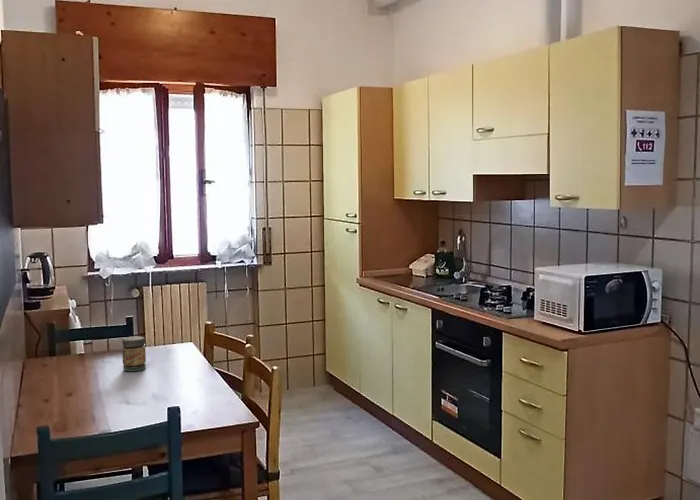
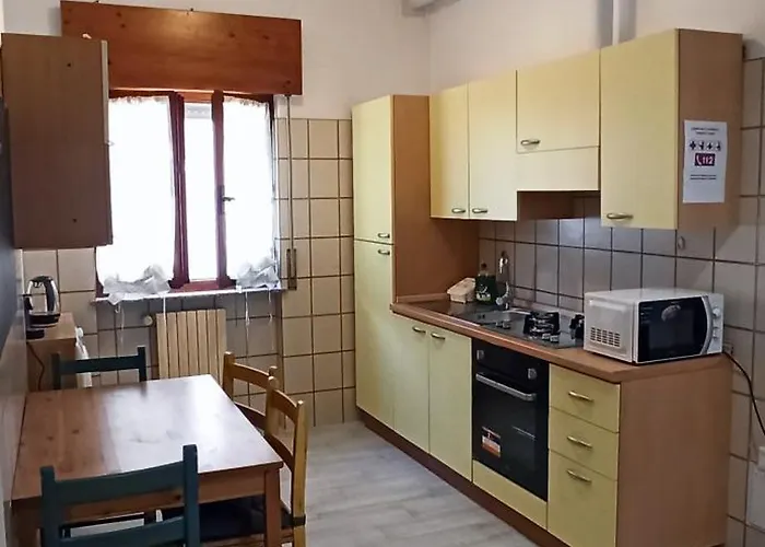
- jar (133, 353)
